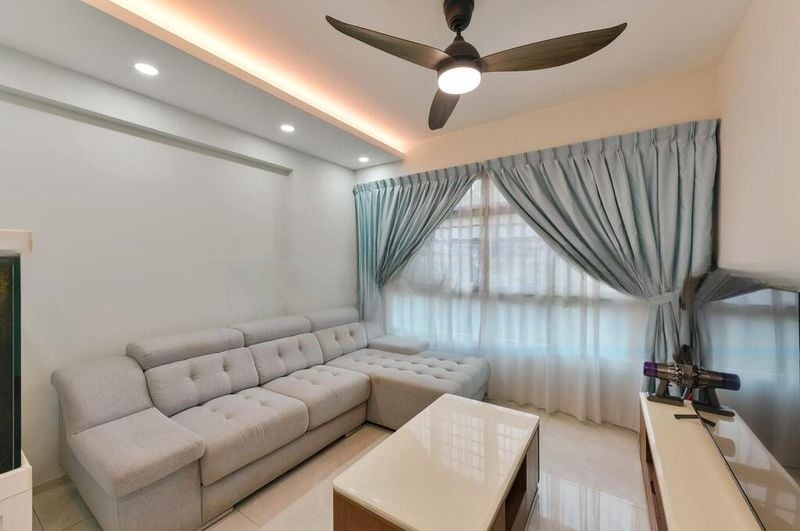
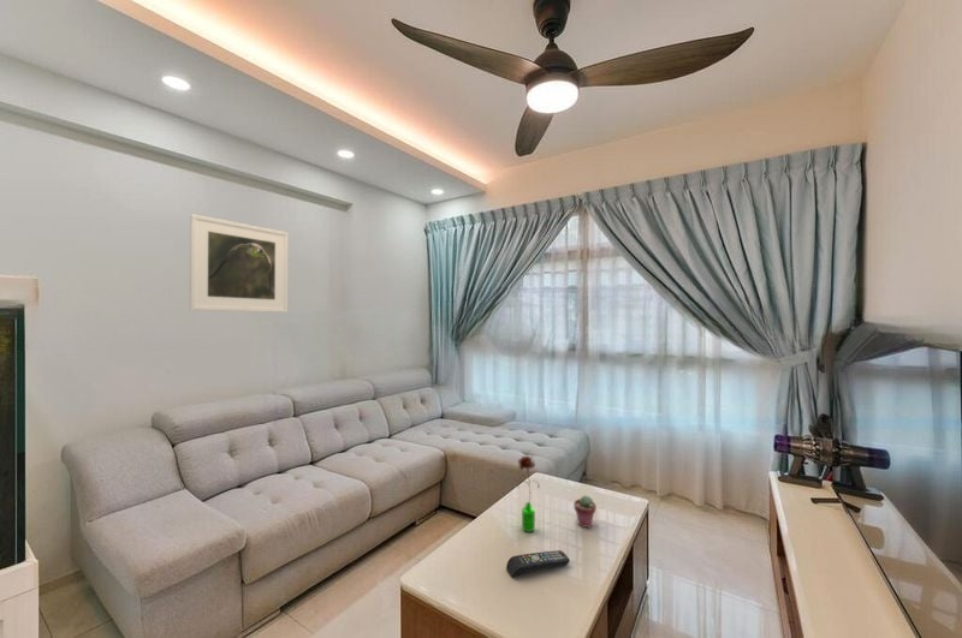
+ flower (529, 490)
+ remote control (538, 561)
+ potted succulent (584, 509)
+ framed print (243, 267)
